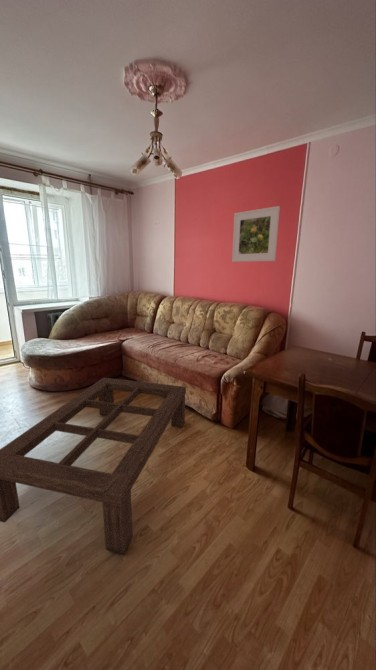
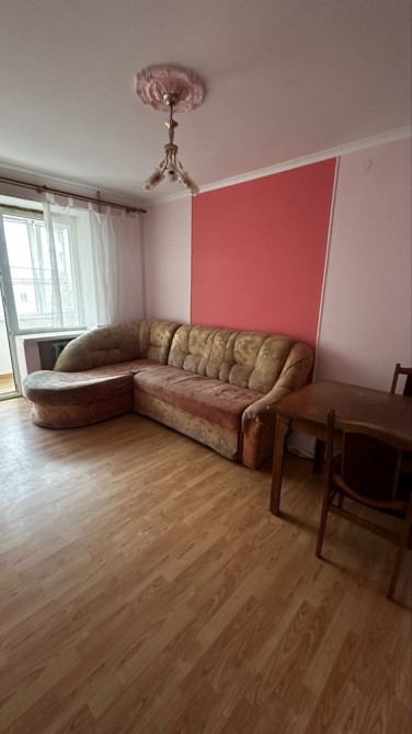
- coffee table (110, 437)
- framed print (254, 236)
